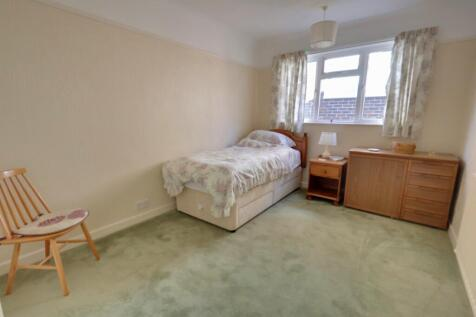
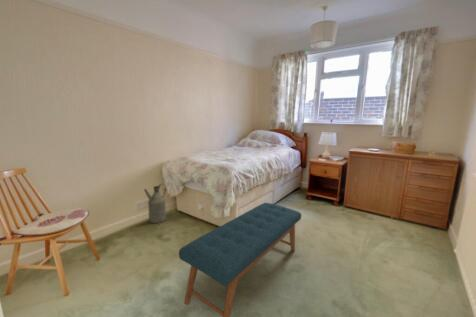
+ watering can (155, 202)
+ bench (250, 248)
